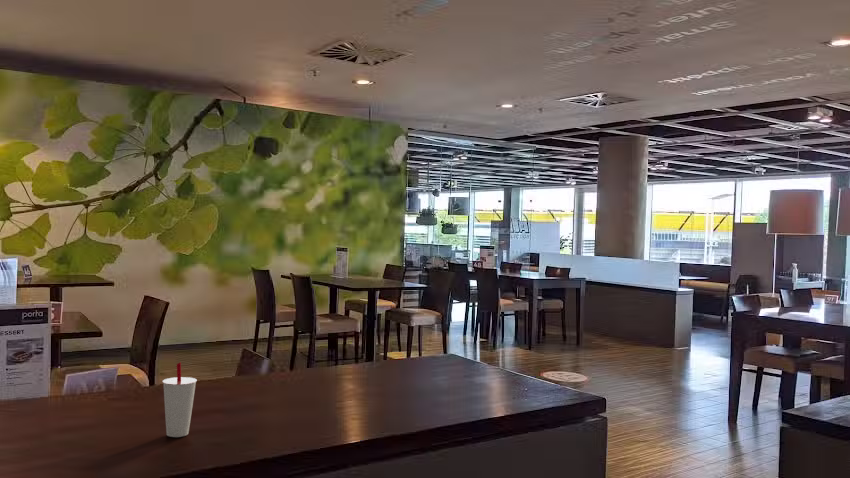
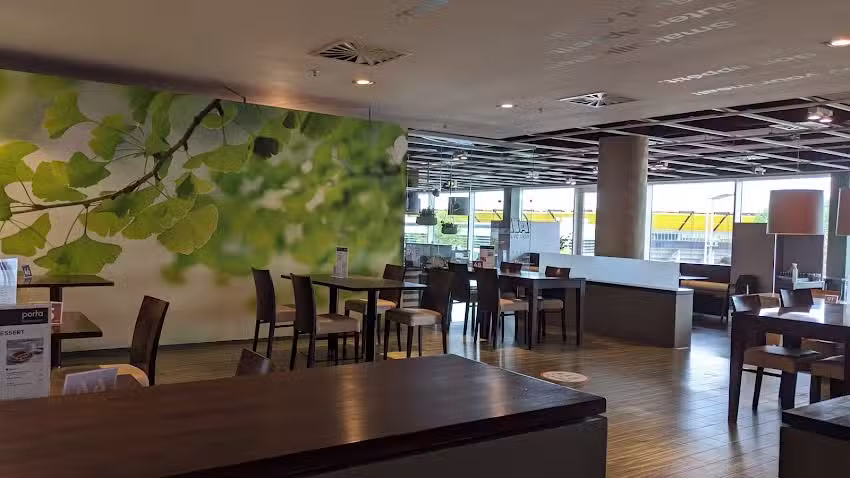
- cup (179, 398)
